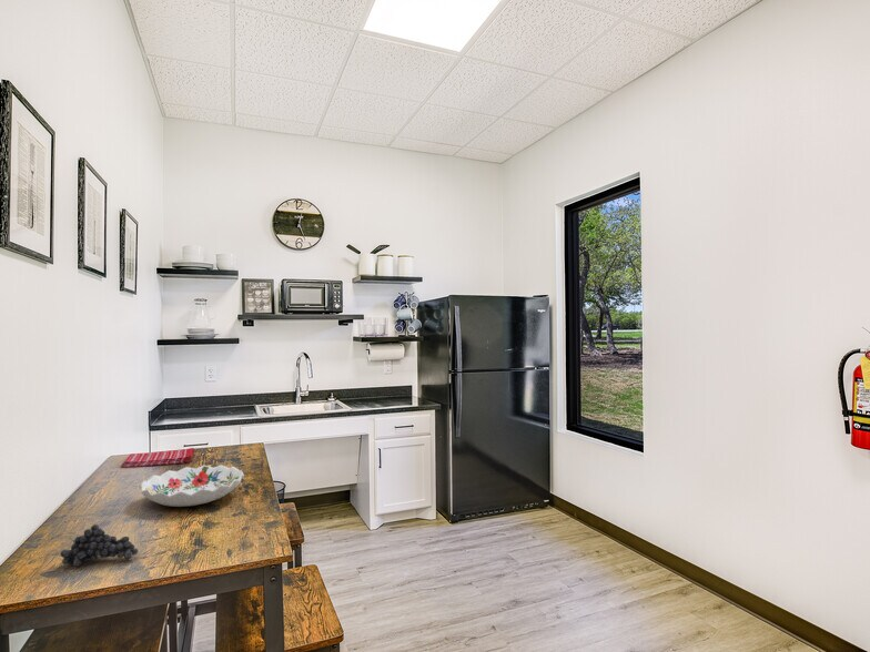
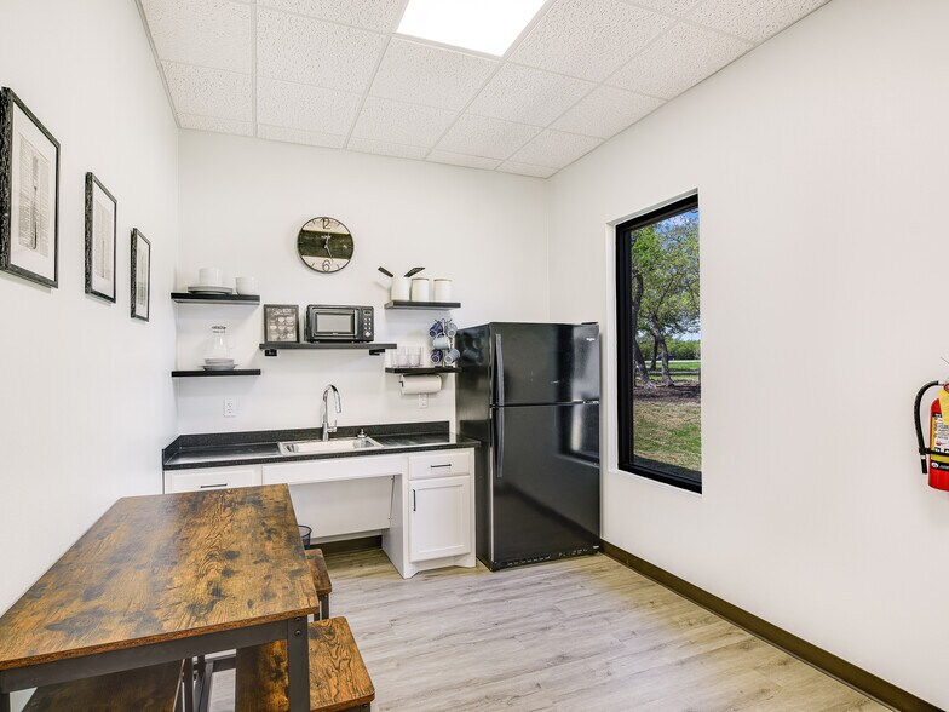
- dish towel (160, 457)
- decorative bowl (193, 488)
- fruit (101, 541)
